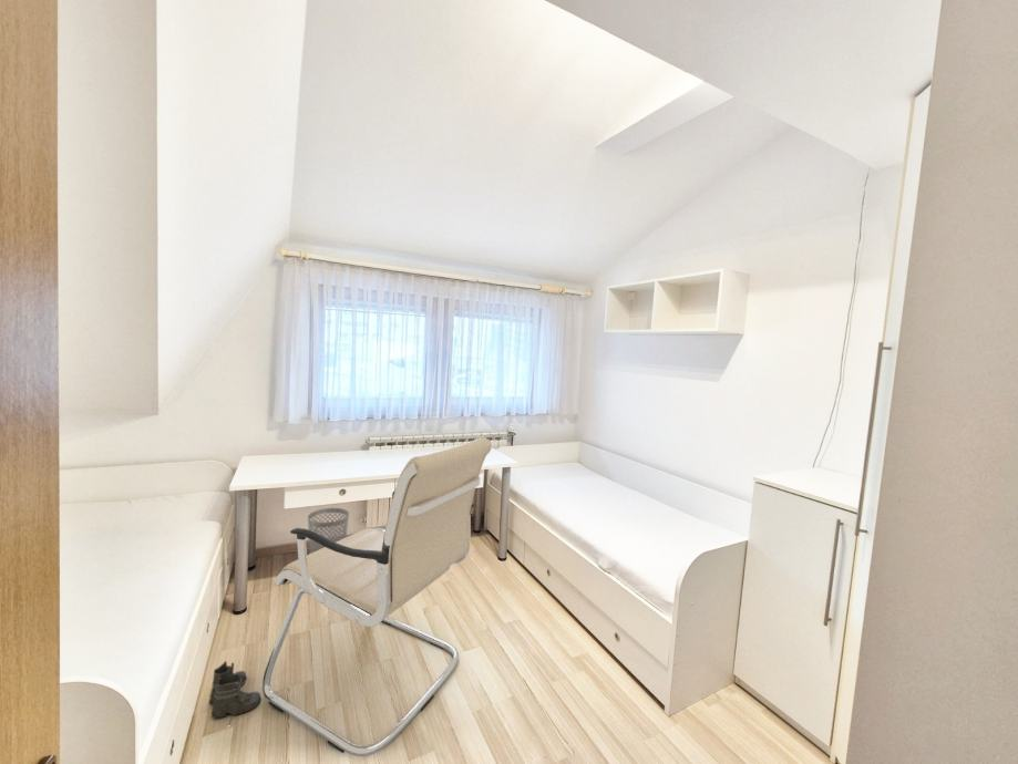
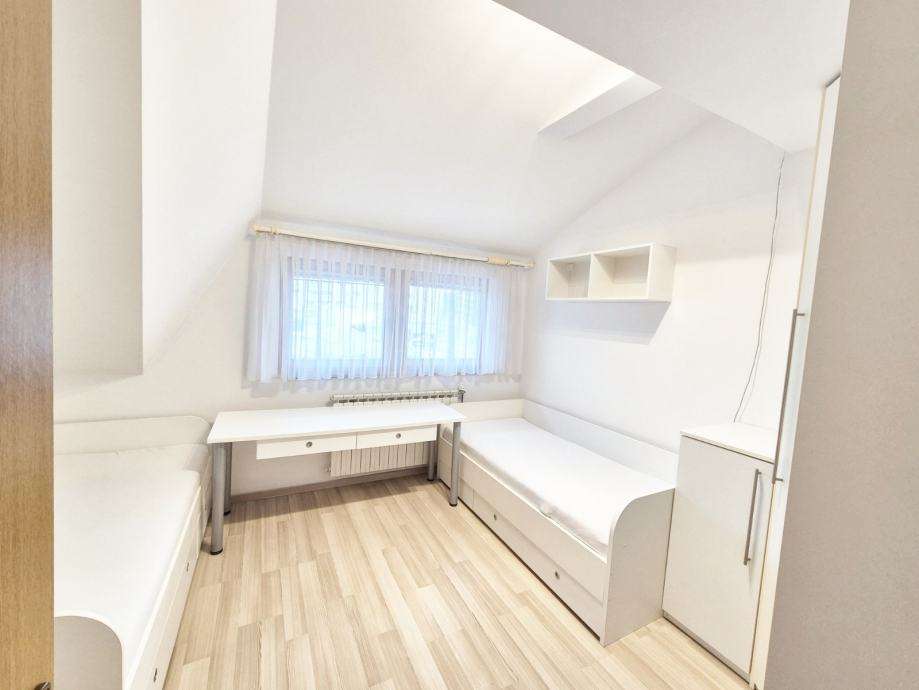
- boots (234, 684)
- wastebasket (328, 537)
- office chair (381, 557)
